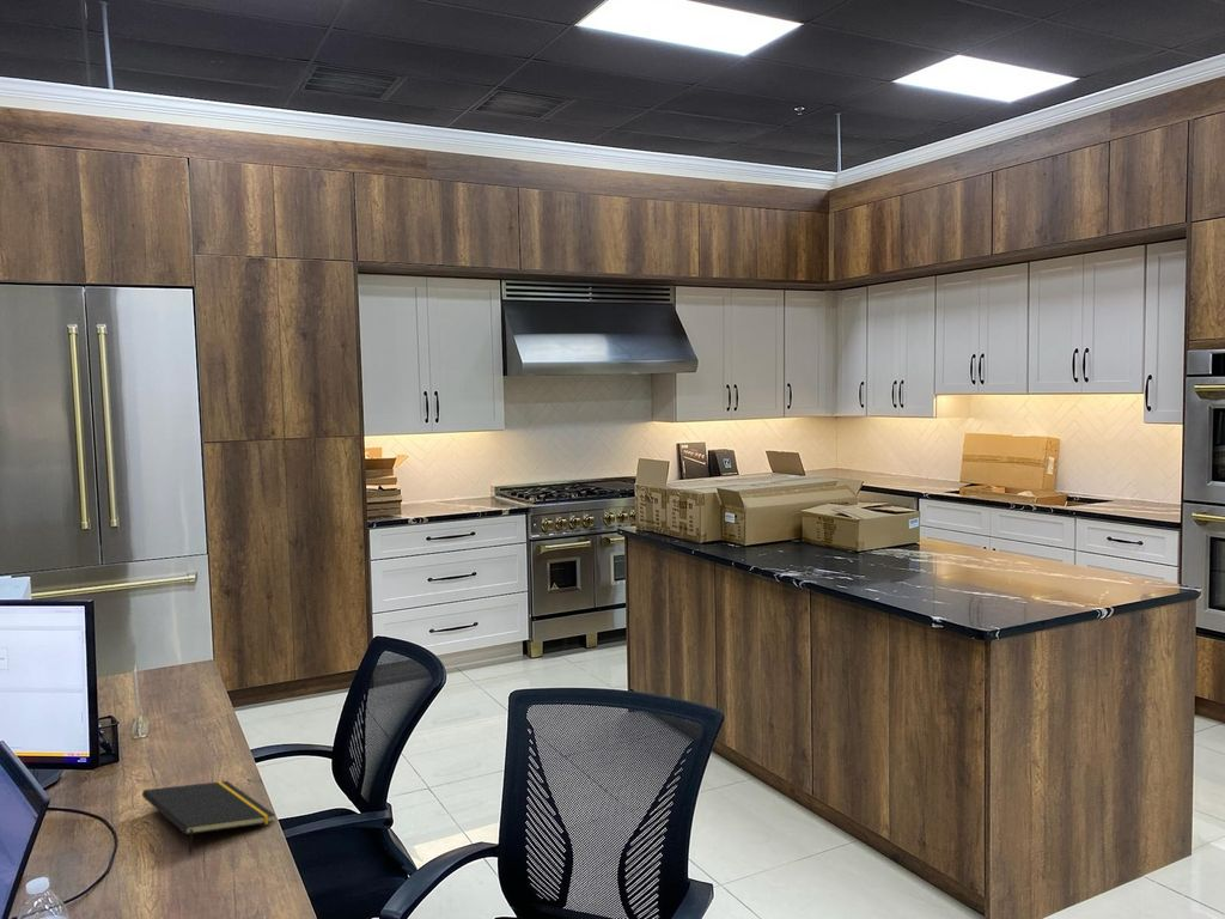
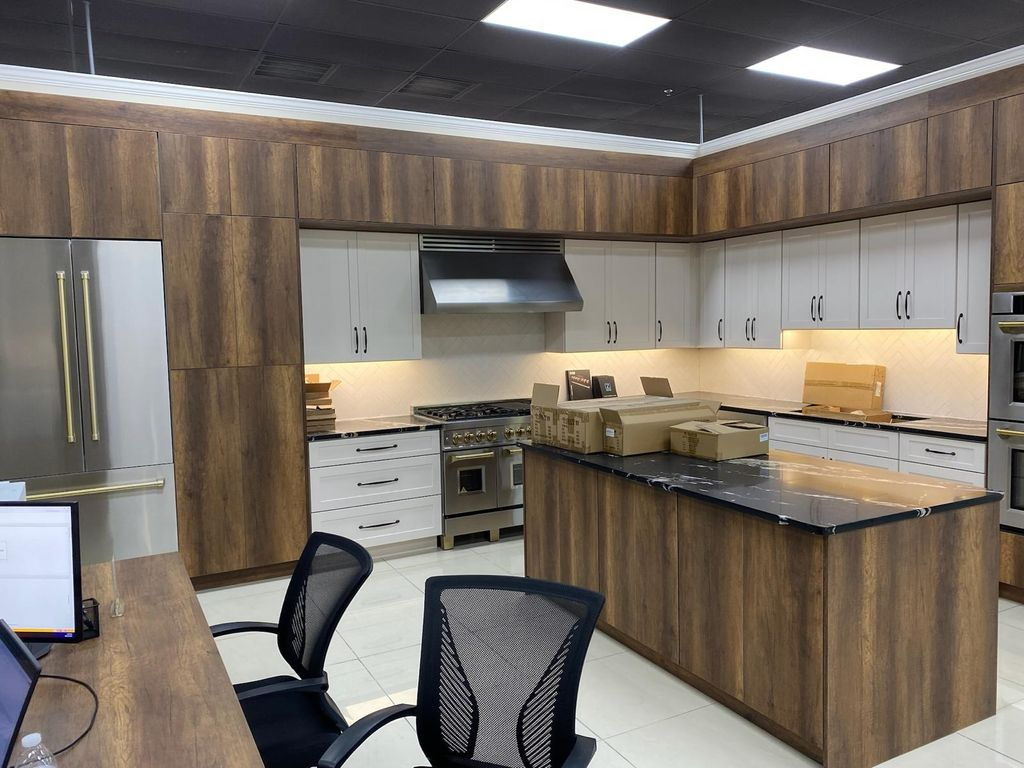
- notepad (207, 805)
